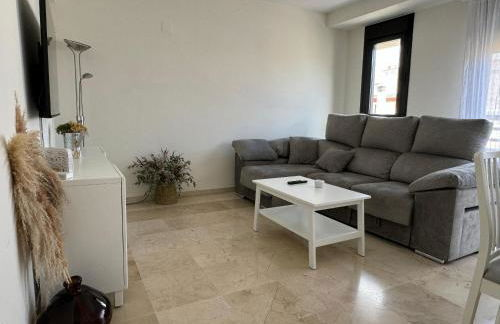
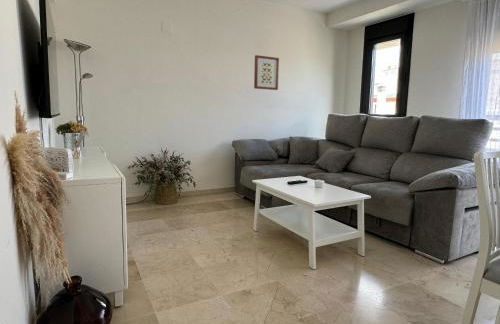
+ wall art (266, 73)
